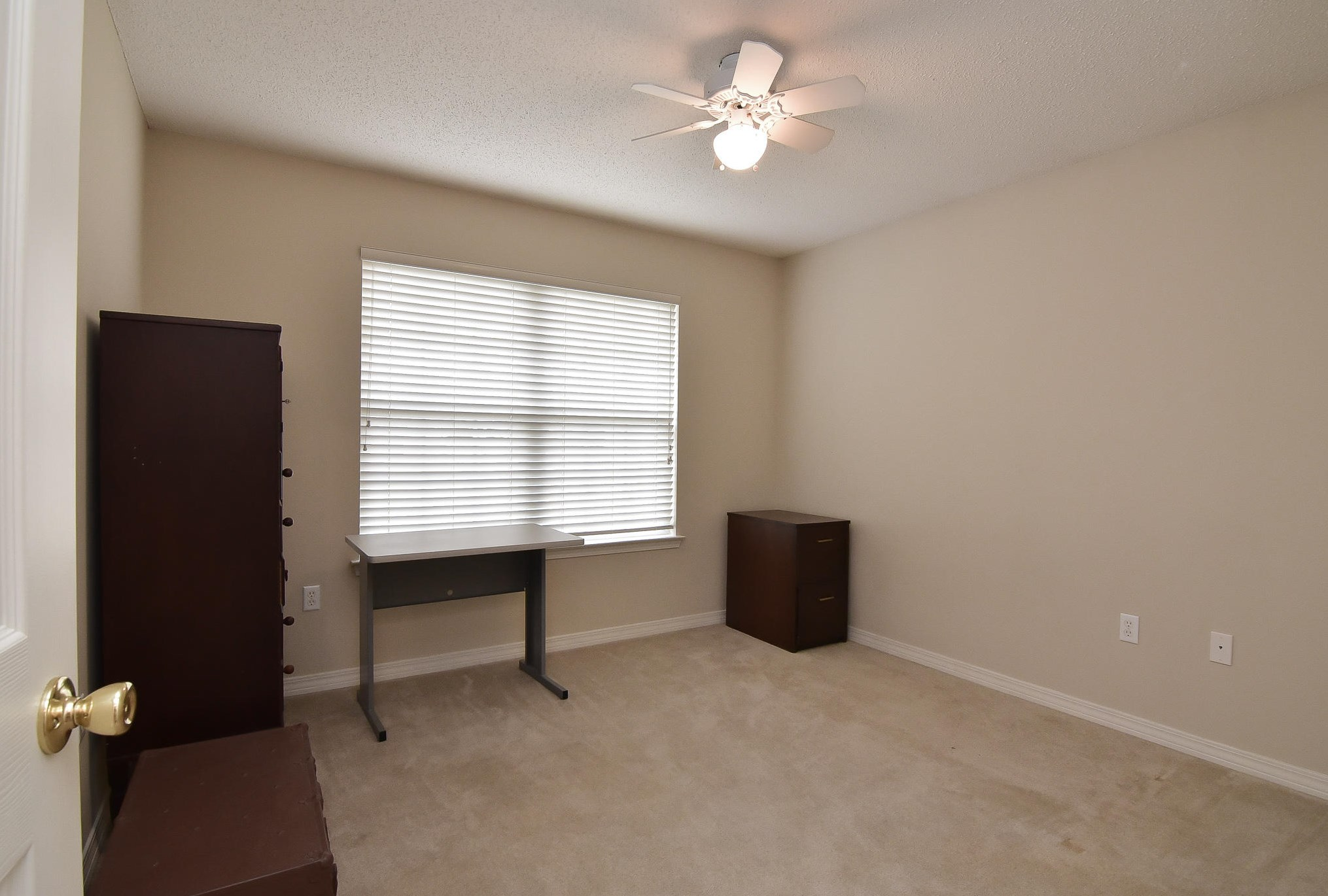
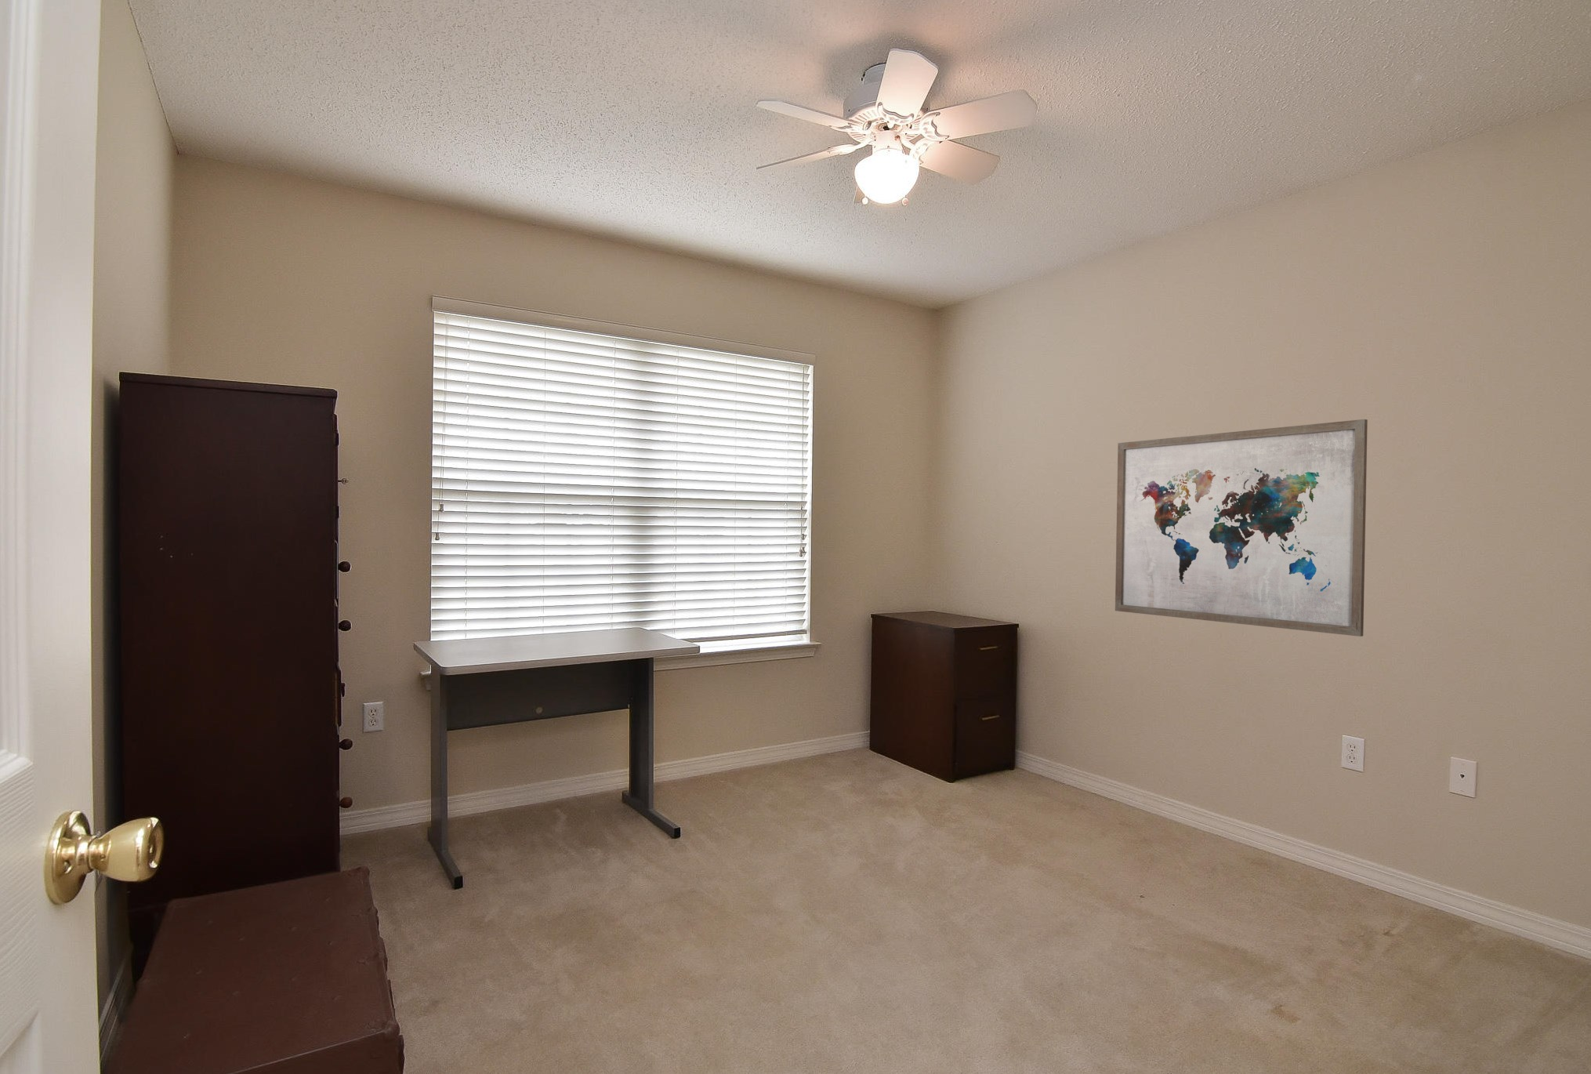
+ wall art (1224, 526)
